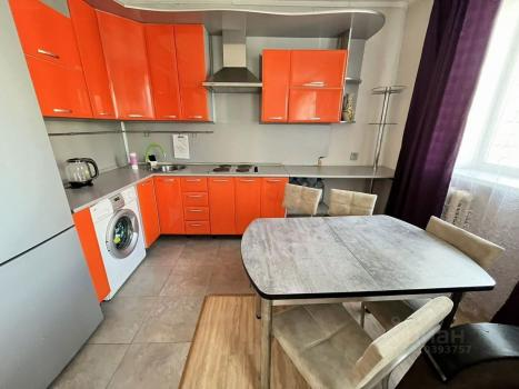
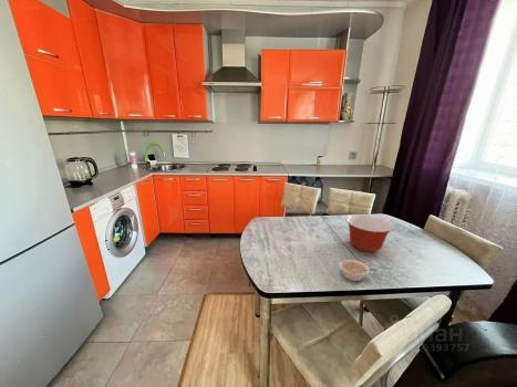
+ legume (354, 270)
+ mixing bowl (366, 234)
